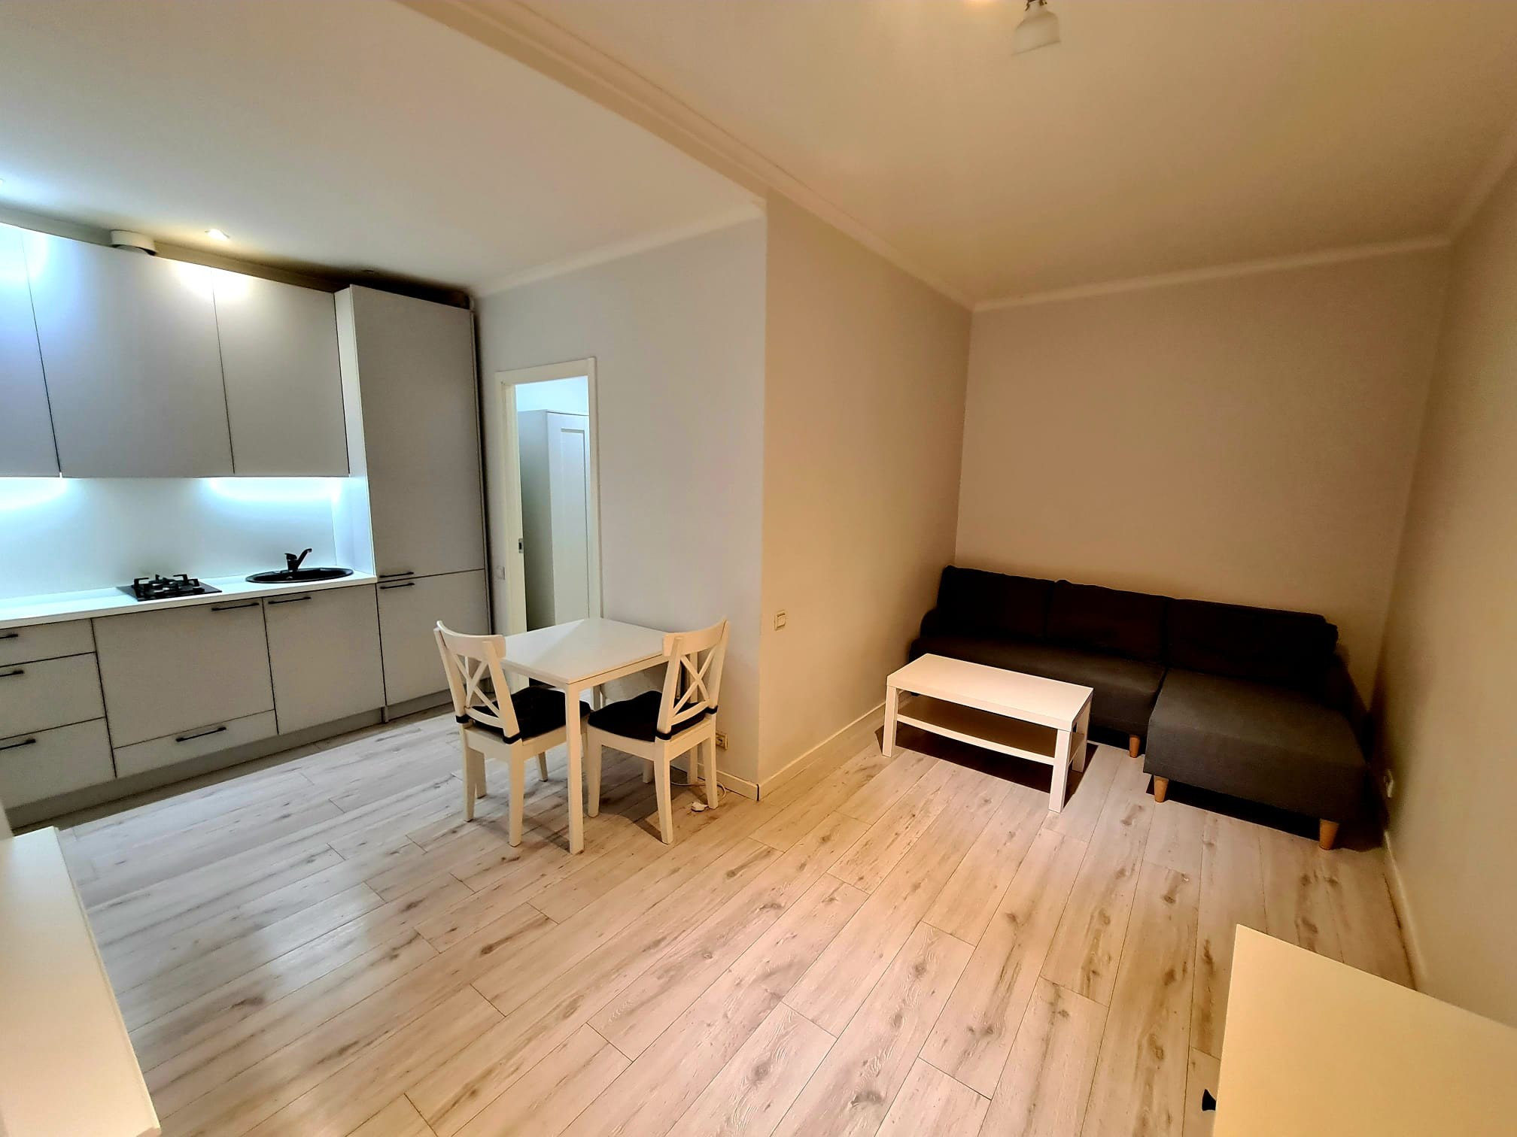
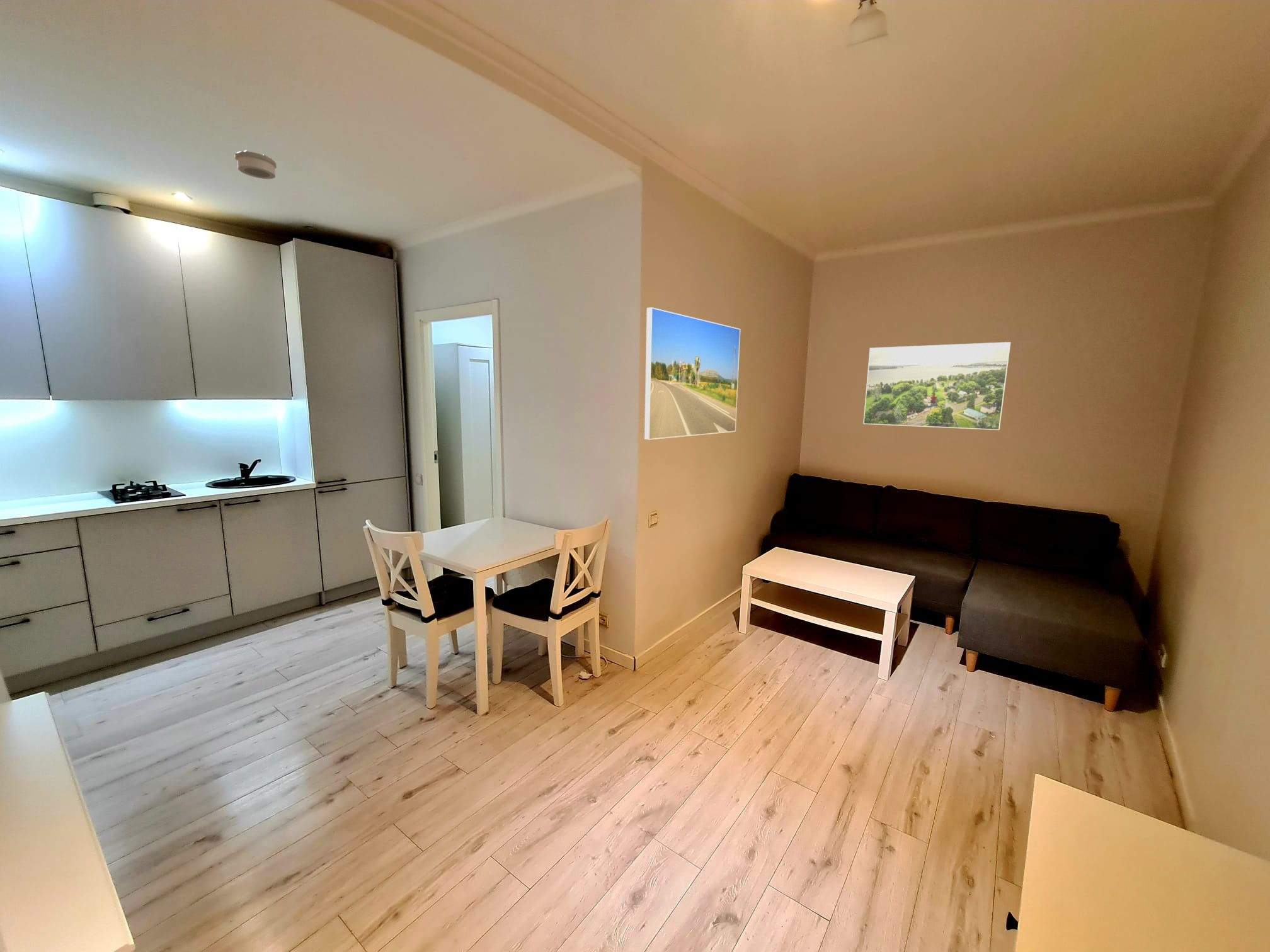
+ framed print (697, 378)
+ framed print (930, 386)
+ smoke detector (256, 163)
